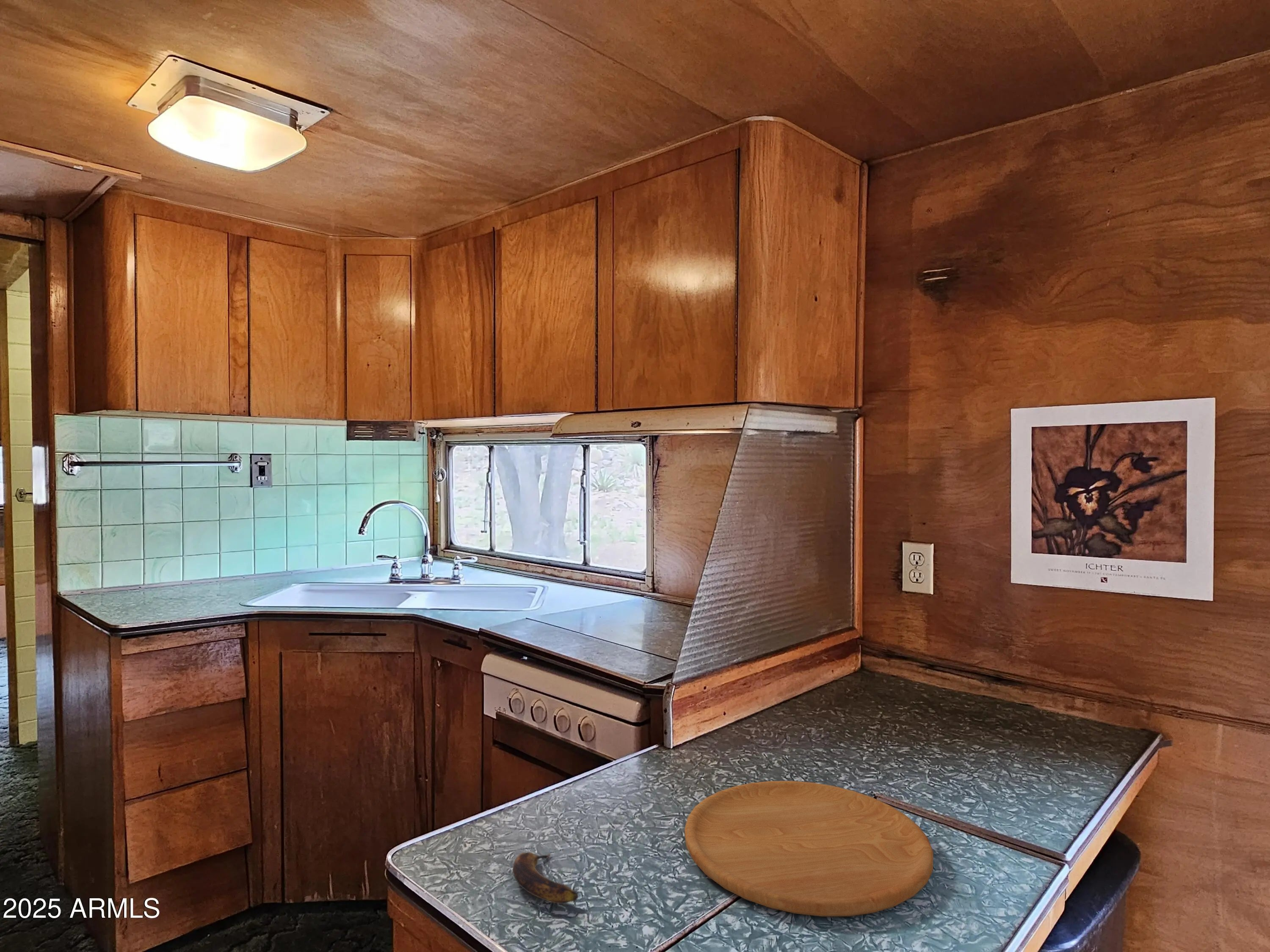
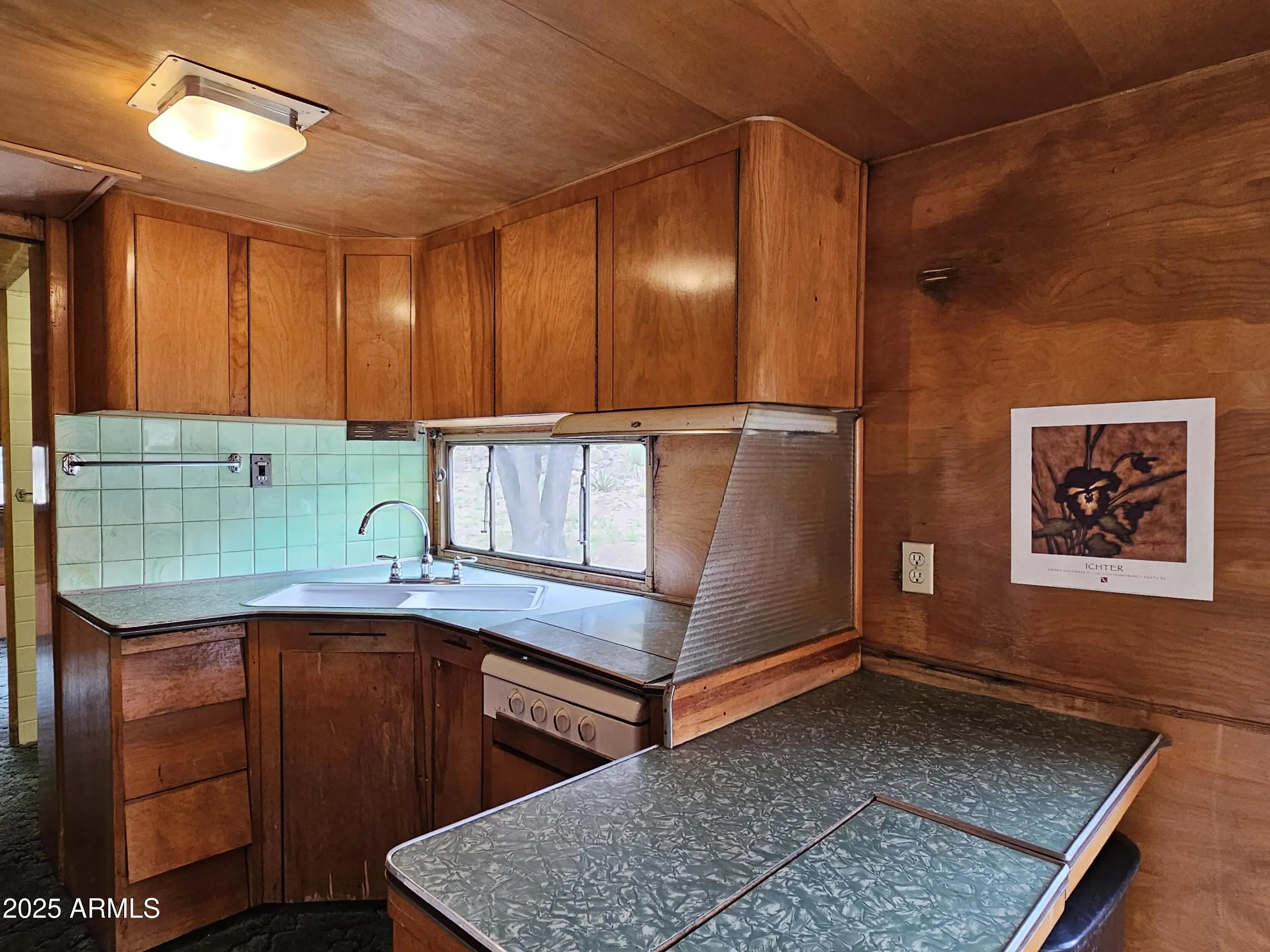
- cutting board (804, 839)
- banana (543, 876)
